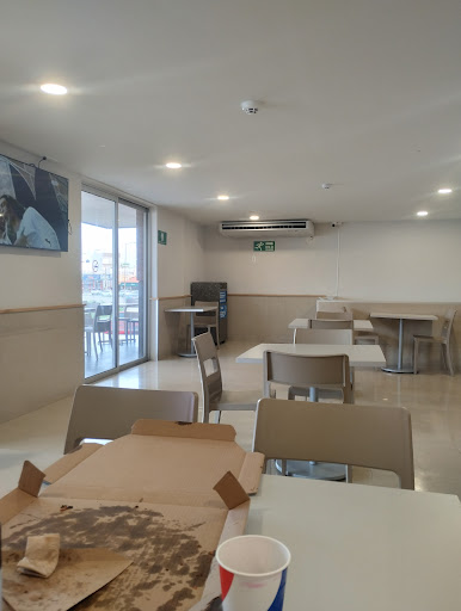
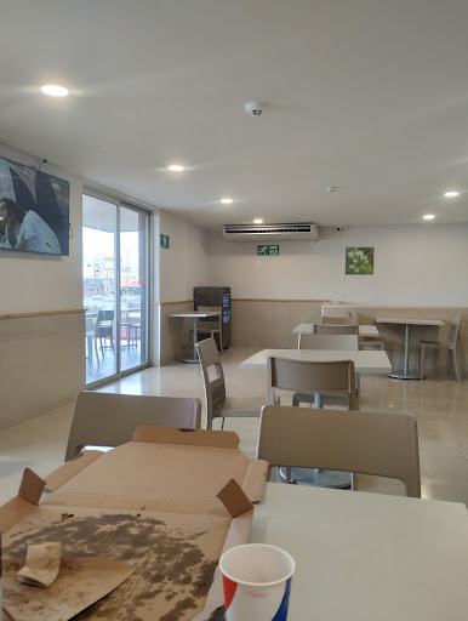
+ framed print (359, 261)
